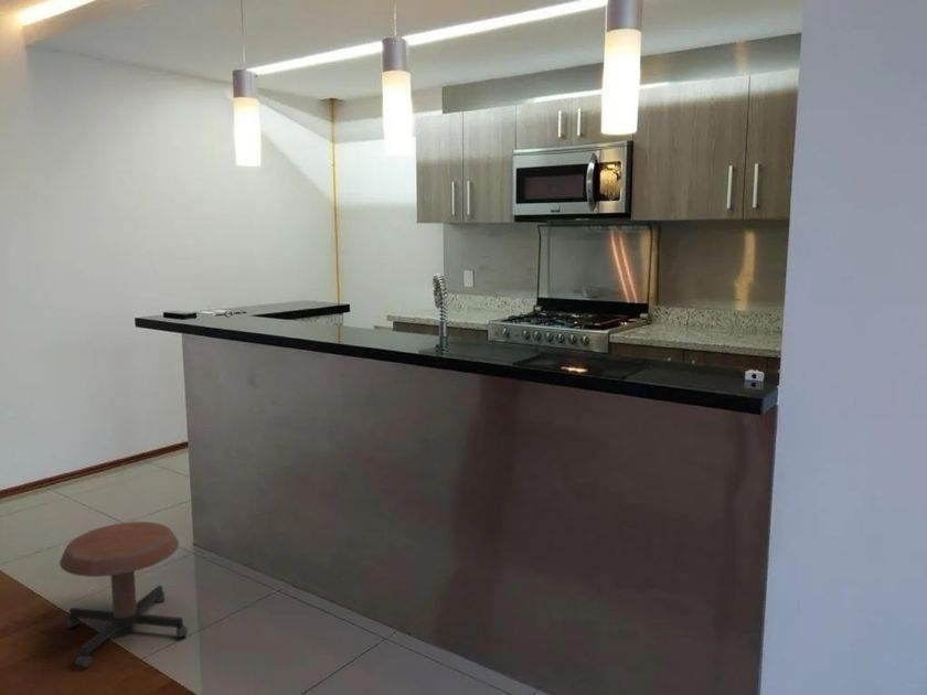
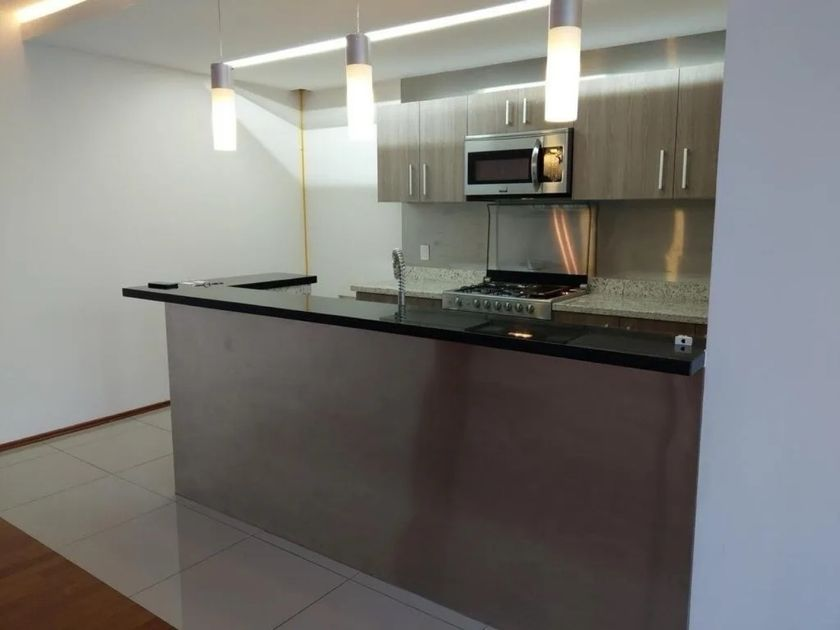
- stool (124, 585)
